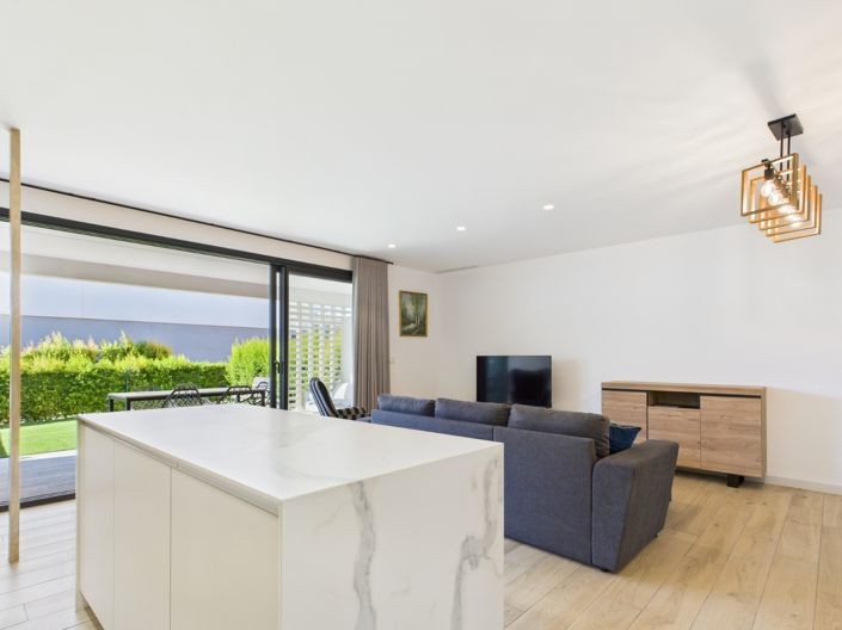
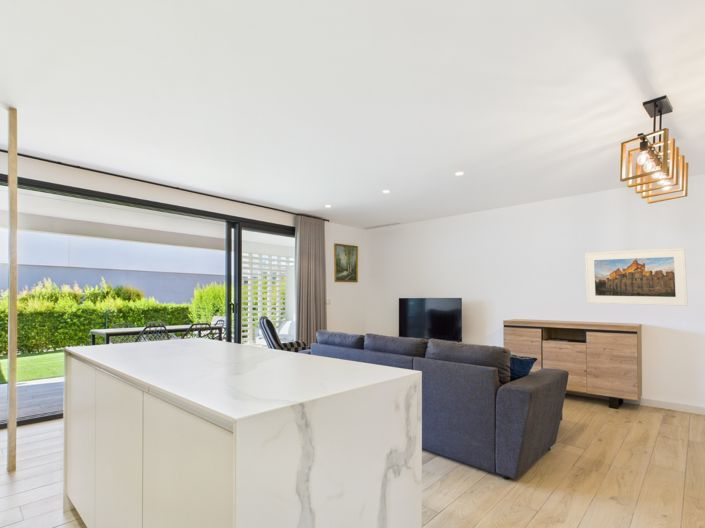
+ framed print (632, 277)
